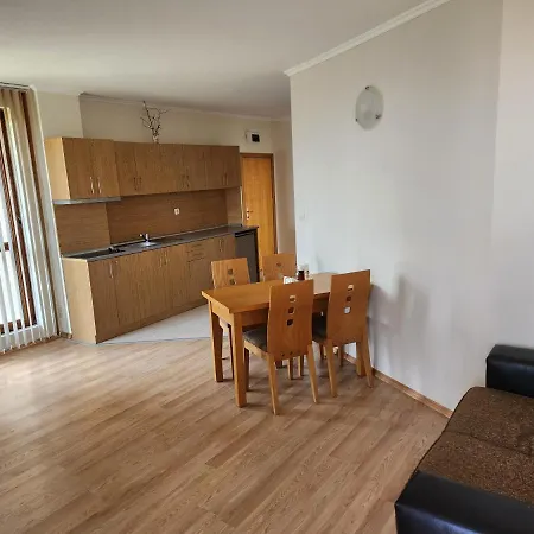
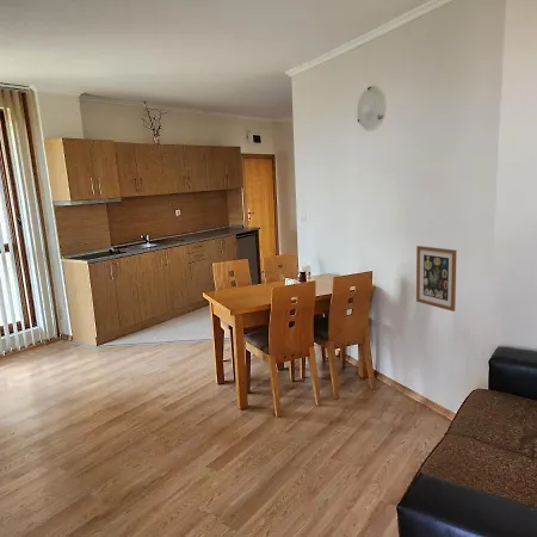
+ wall art (434, 277)
